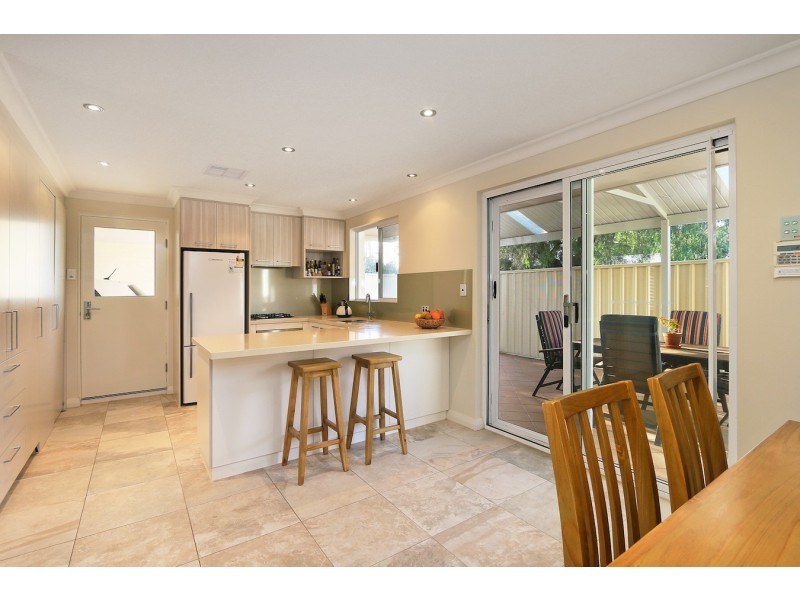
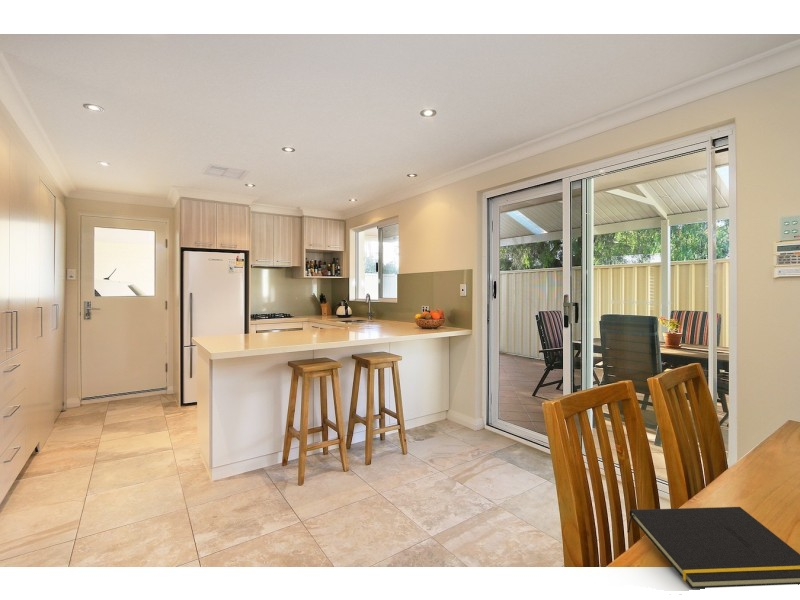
+ notepad (718, 542)
